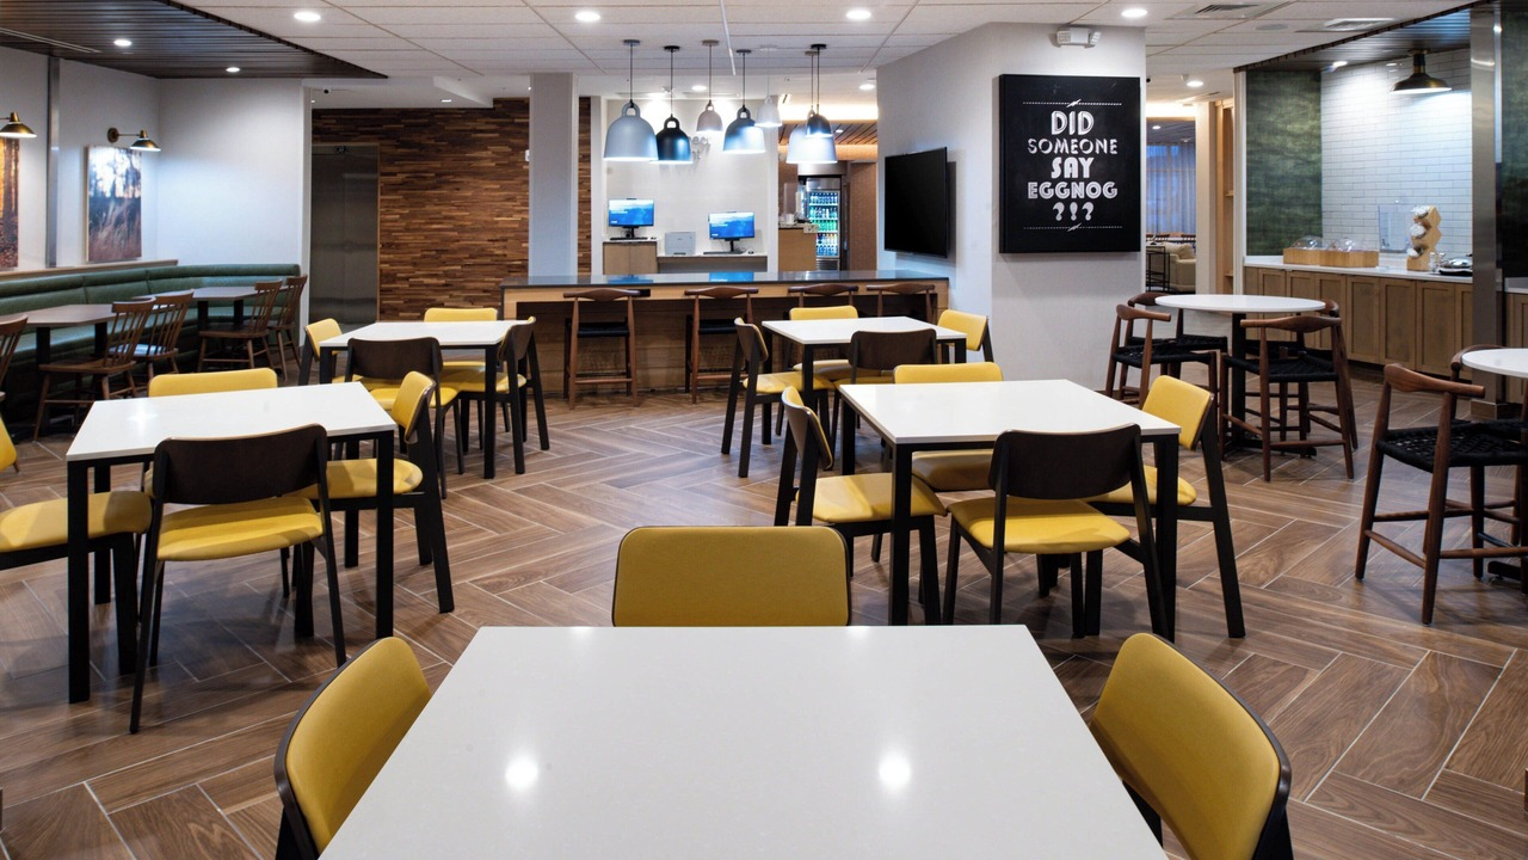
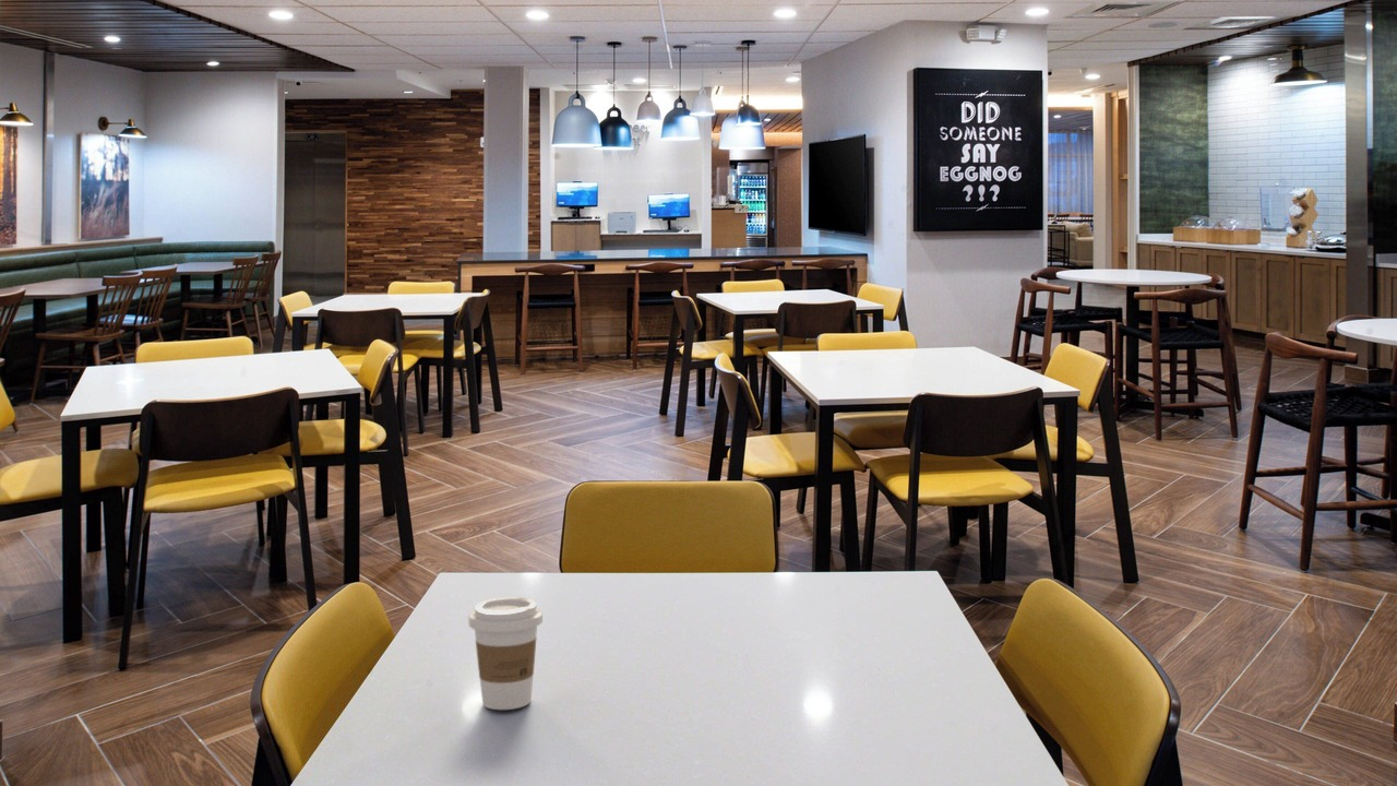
+ coffee cup (505, 653)
